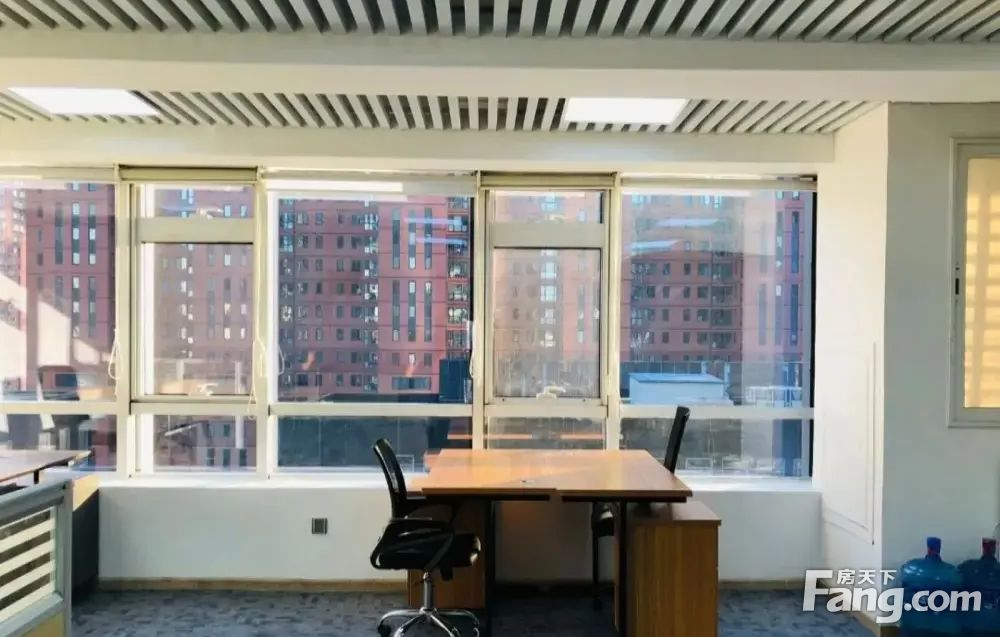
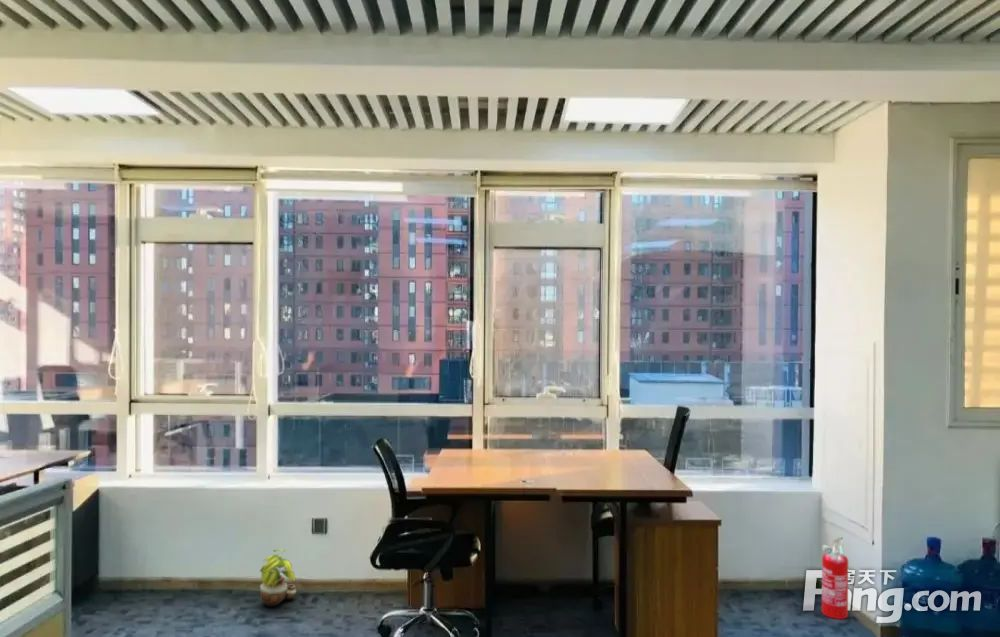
+ fire extinguisher (836, 574)
+ potted plant (278, 576)
